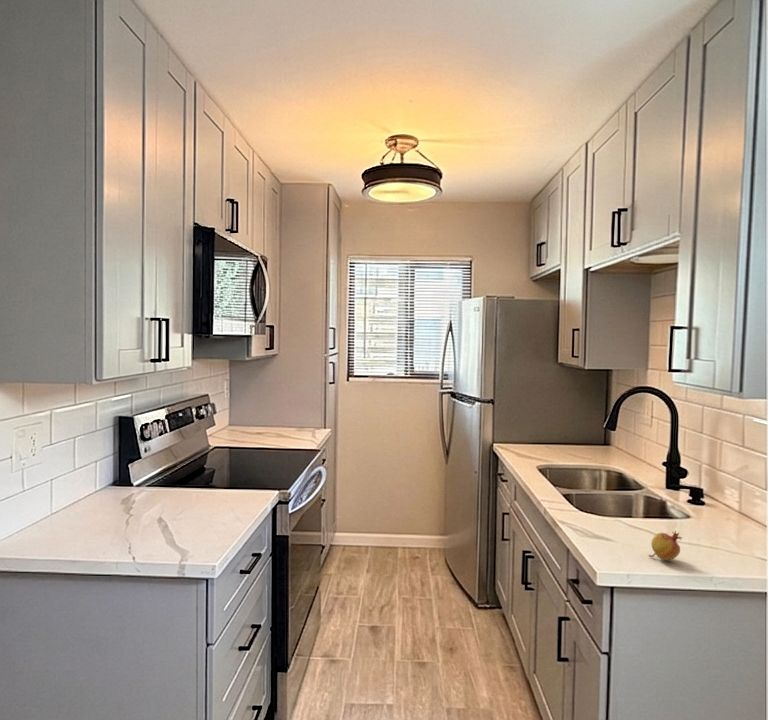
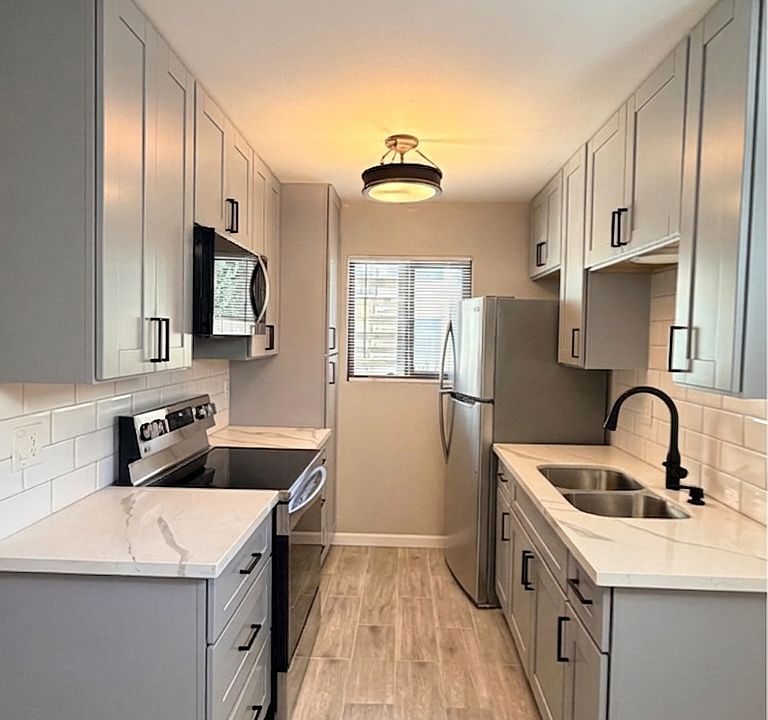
- fruit (666, 544)
